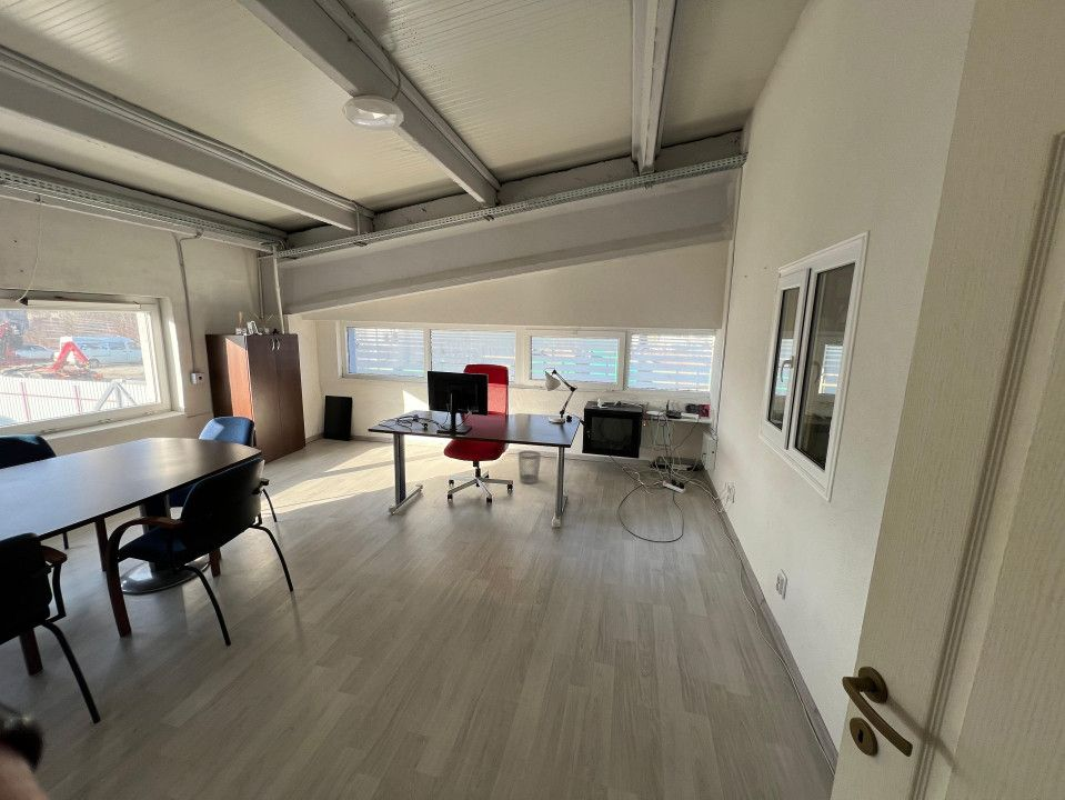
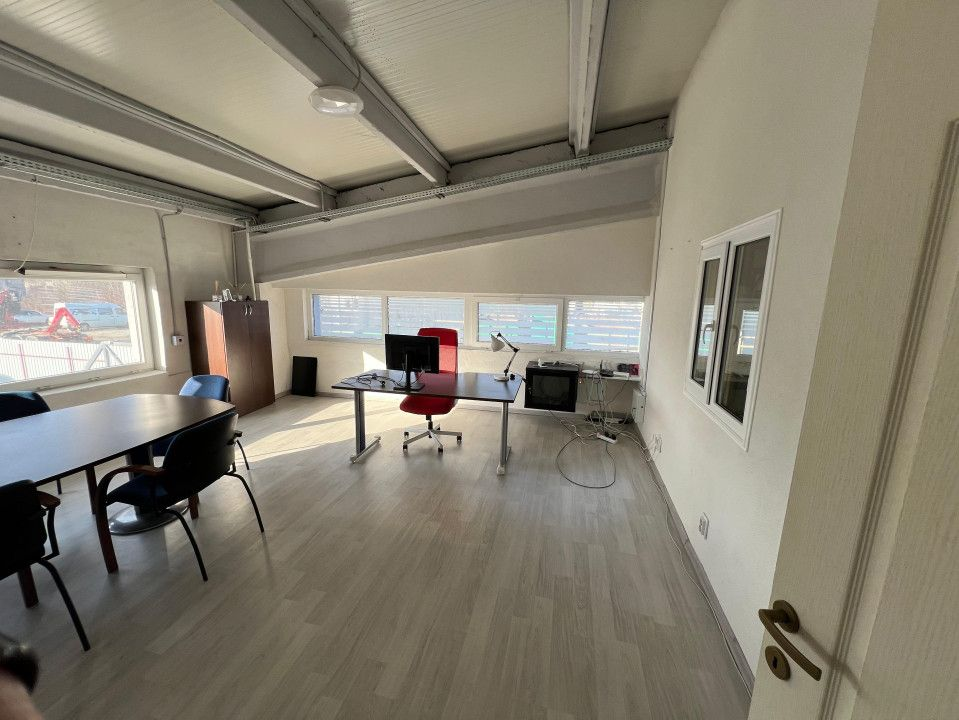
- wastebasket (529, 467)
